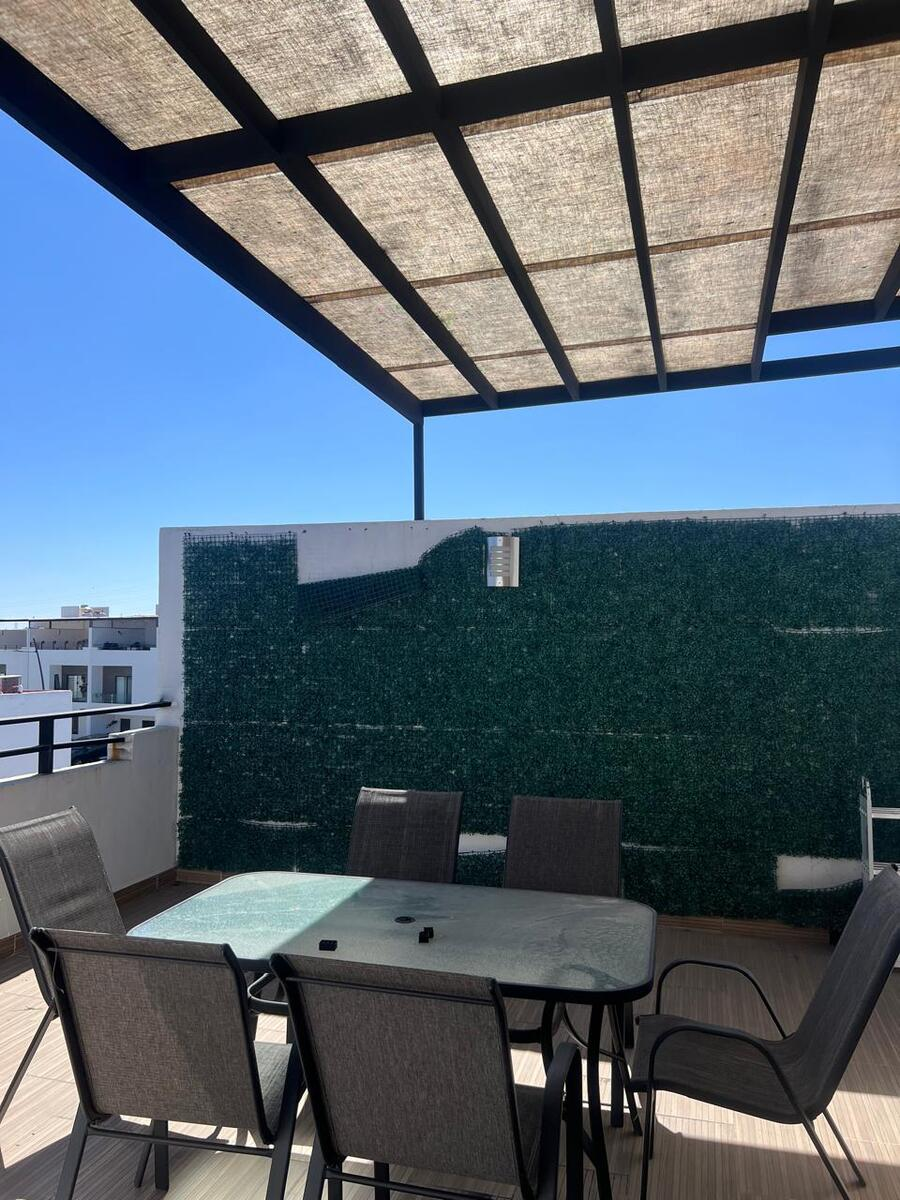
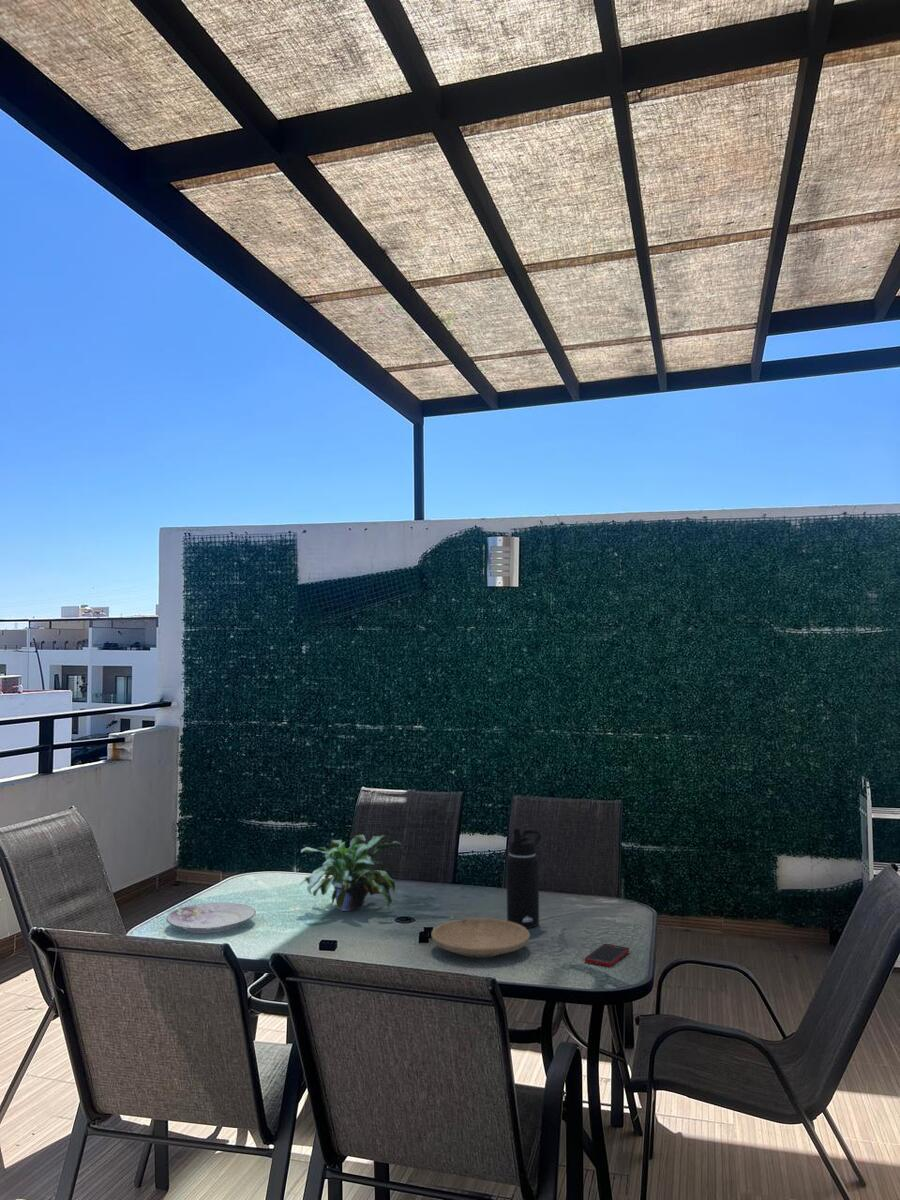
+ plate (480, 940)
+ cell phone (607, 954)
+ potted plant (349, 869)
+ plate (211, 919)
+ water bottle (524, 874)
